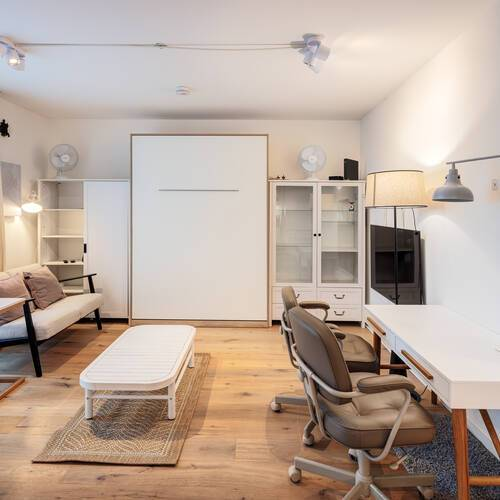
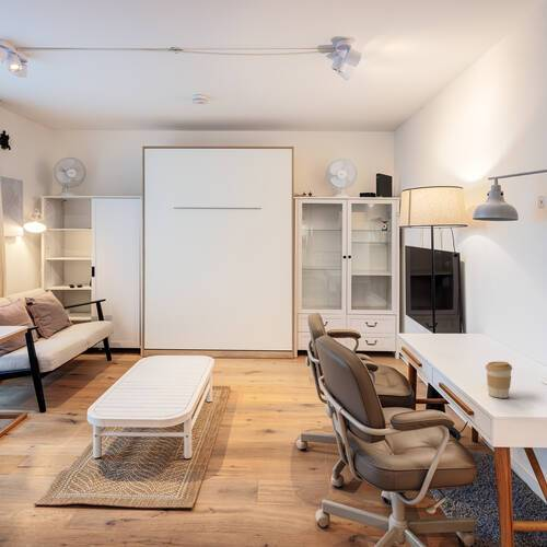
+ coffee cup (498, 379)
